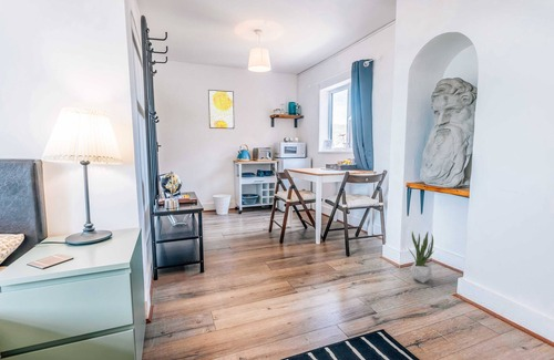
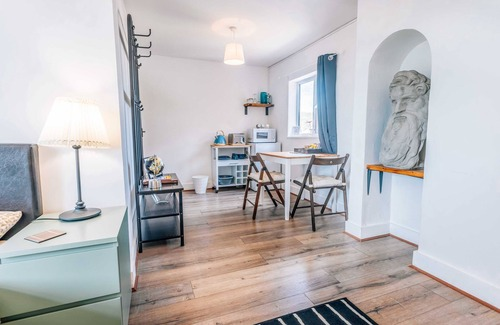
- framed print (220, 110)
- potted plant (422, 256)
